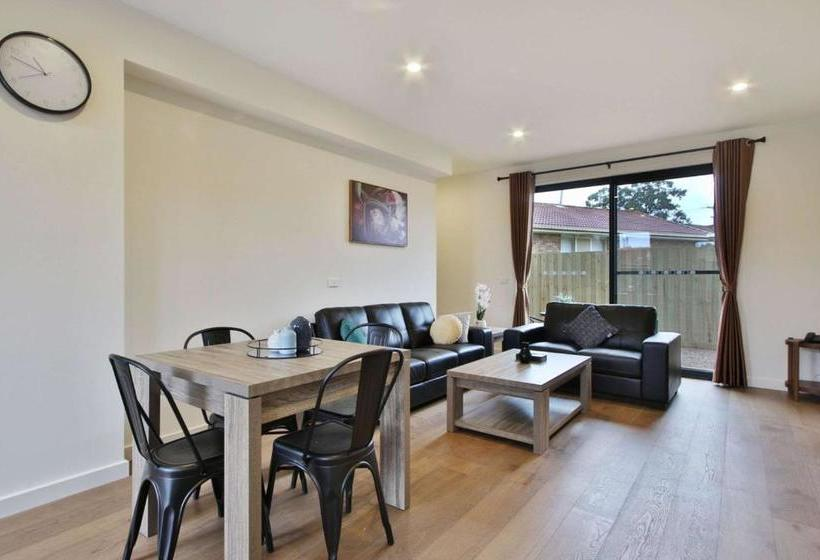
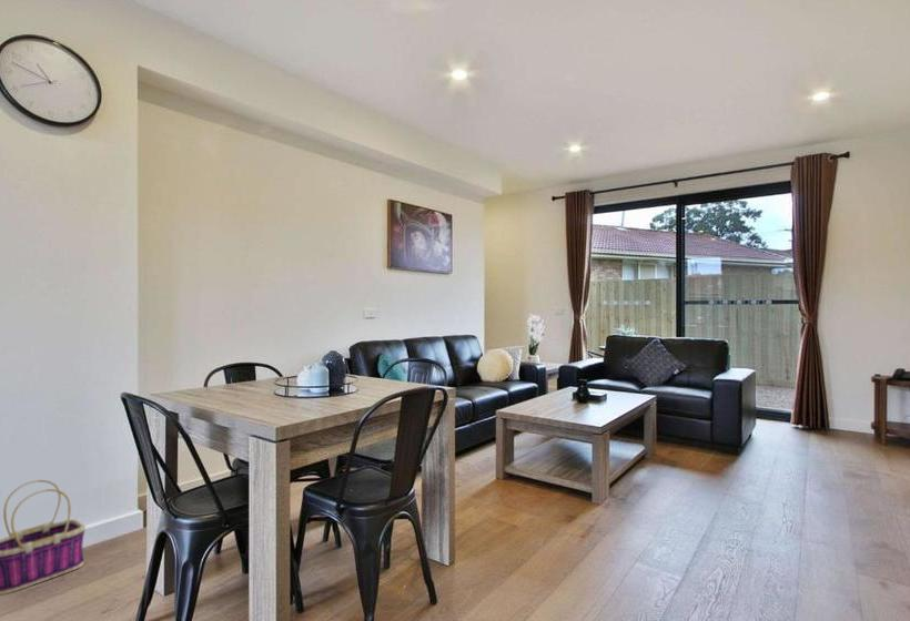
+ basket (39, 529)
